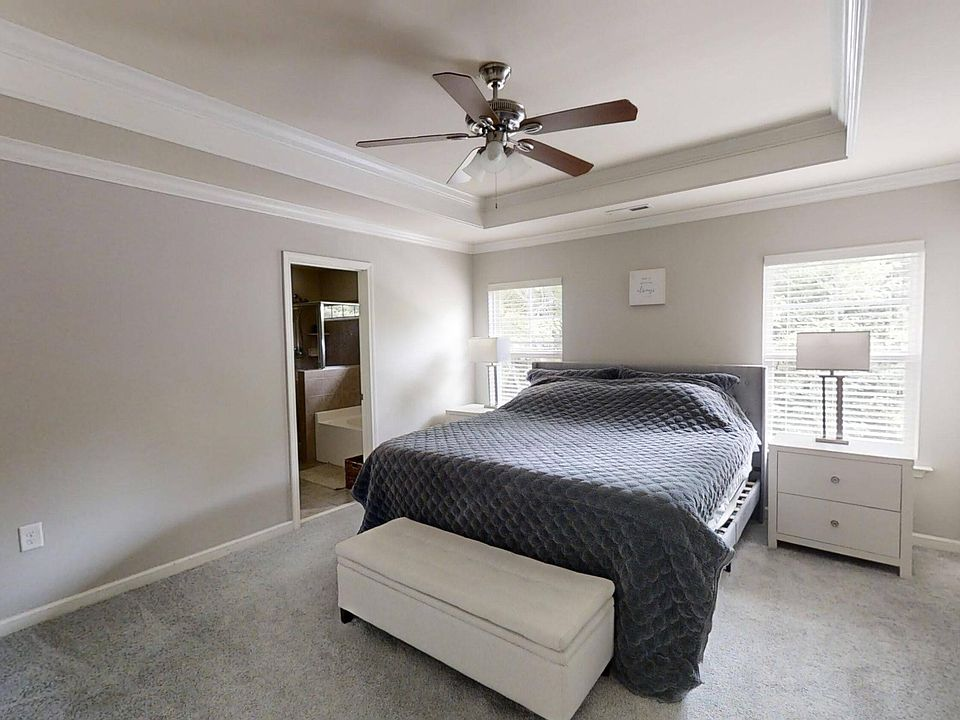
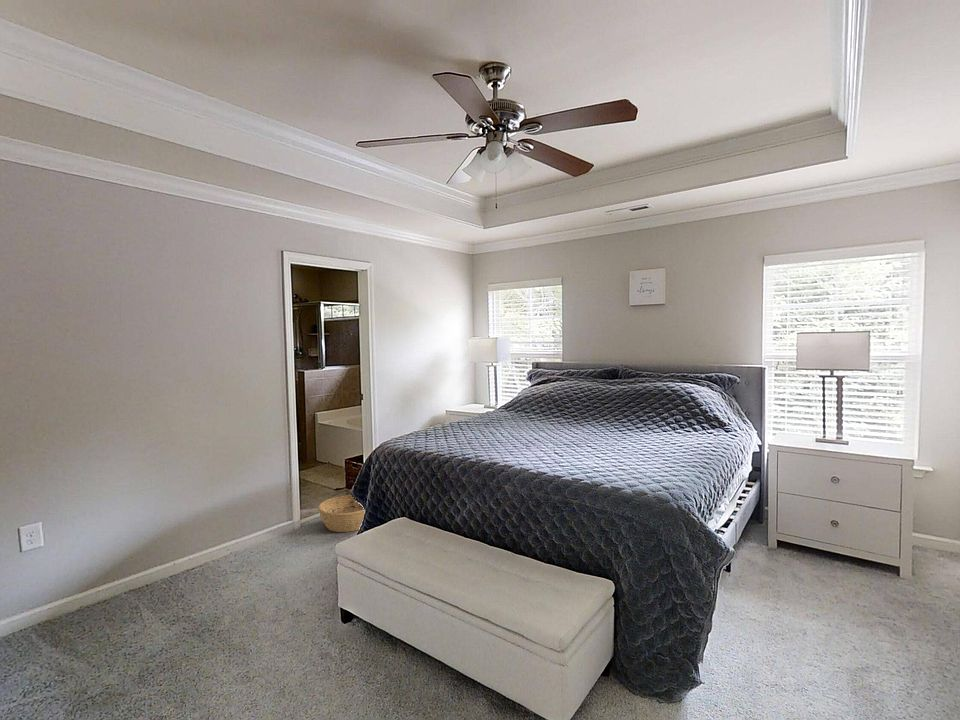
+ basket (347, 513)
